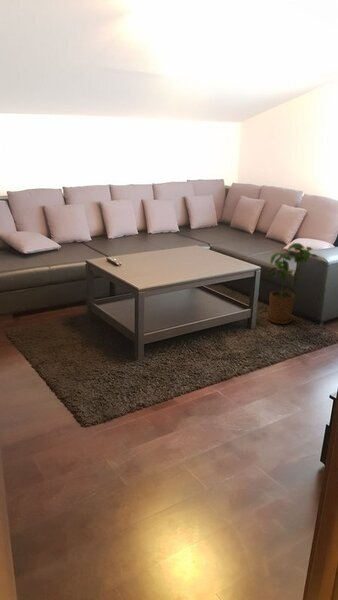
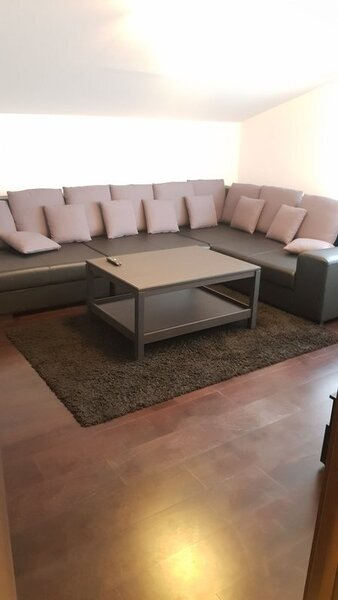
- house plant (283, 282)
